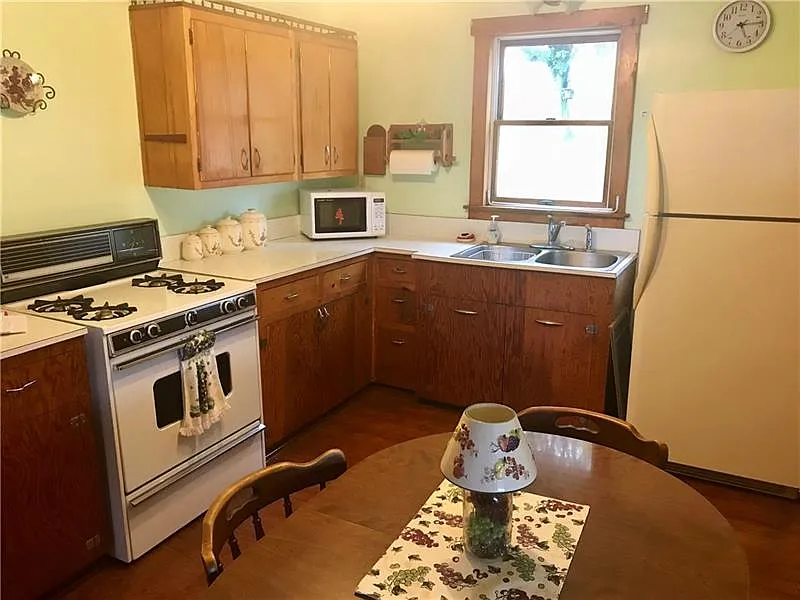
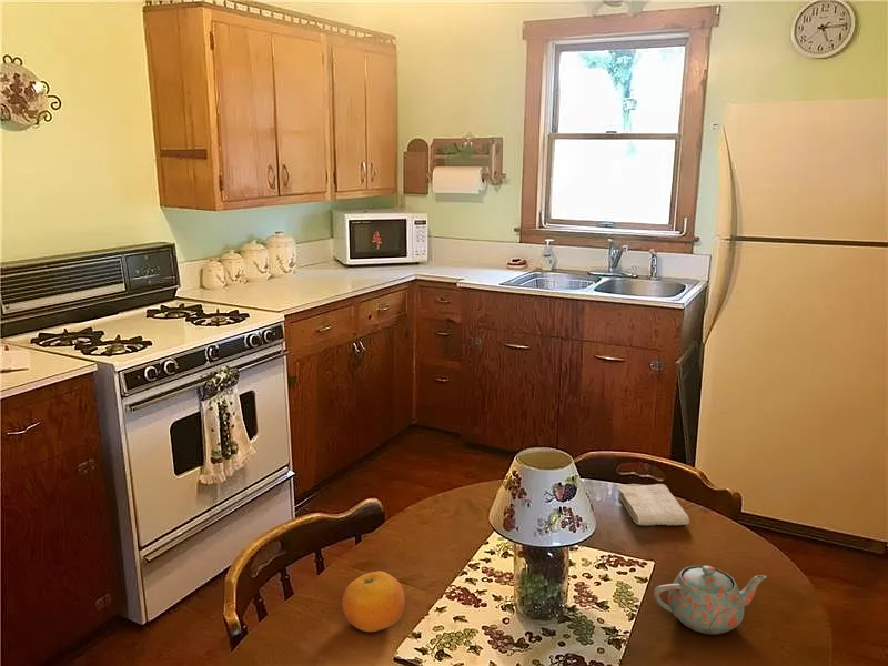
+ teapot (709, 593)
+ fruit (374, 601)
+ washcloth (650, 503)
